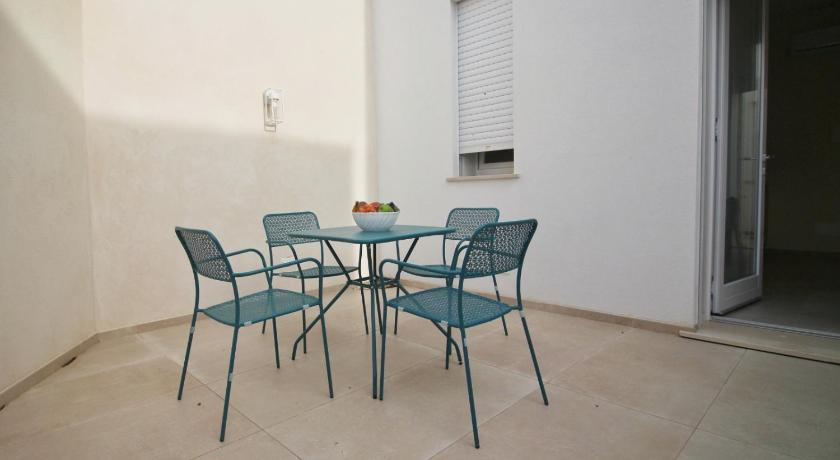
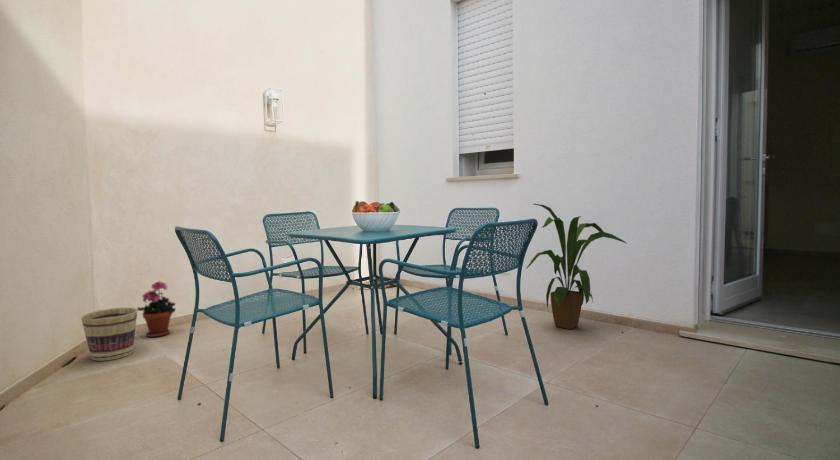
+ potted plant (157, 307)
+ house plant (576, 266)
+ basket (111, 334)
